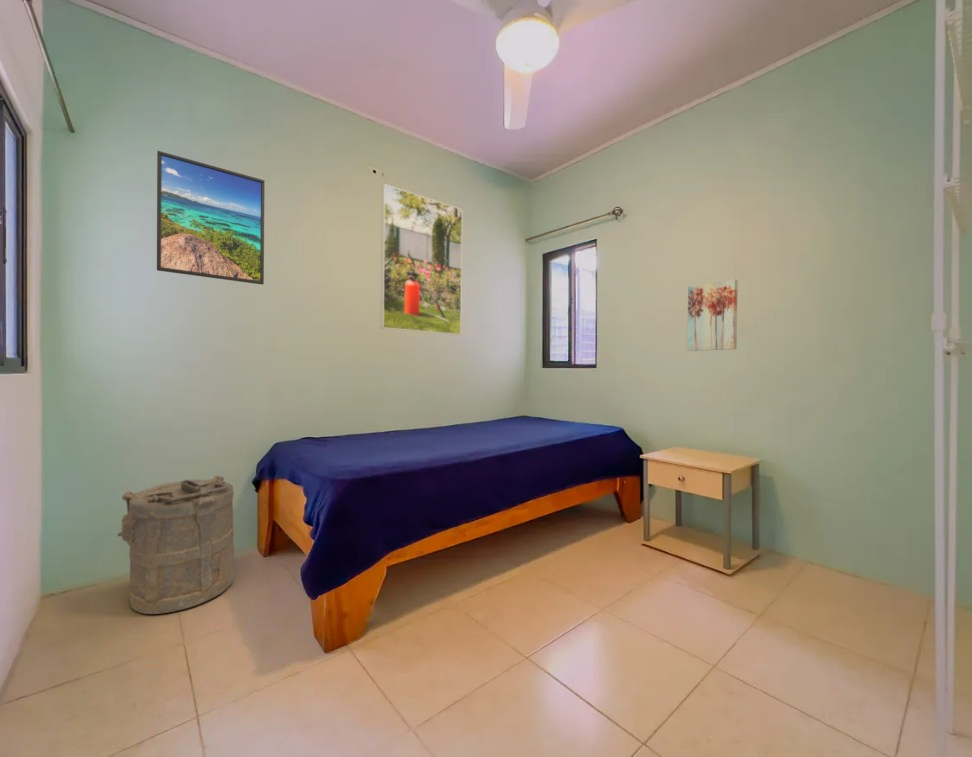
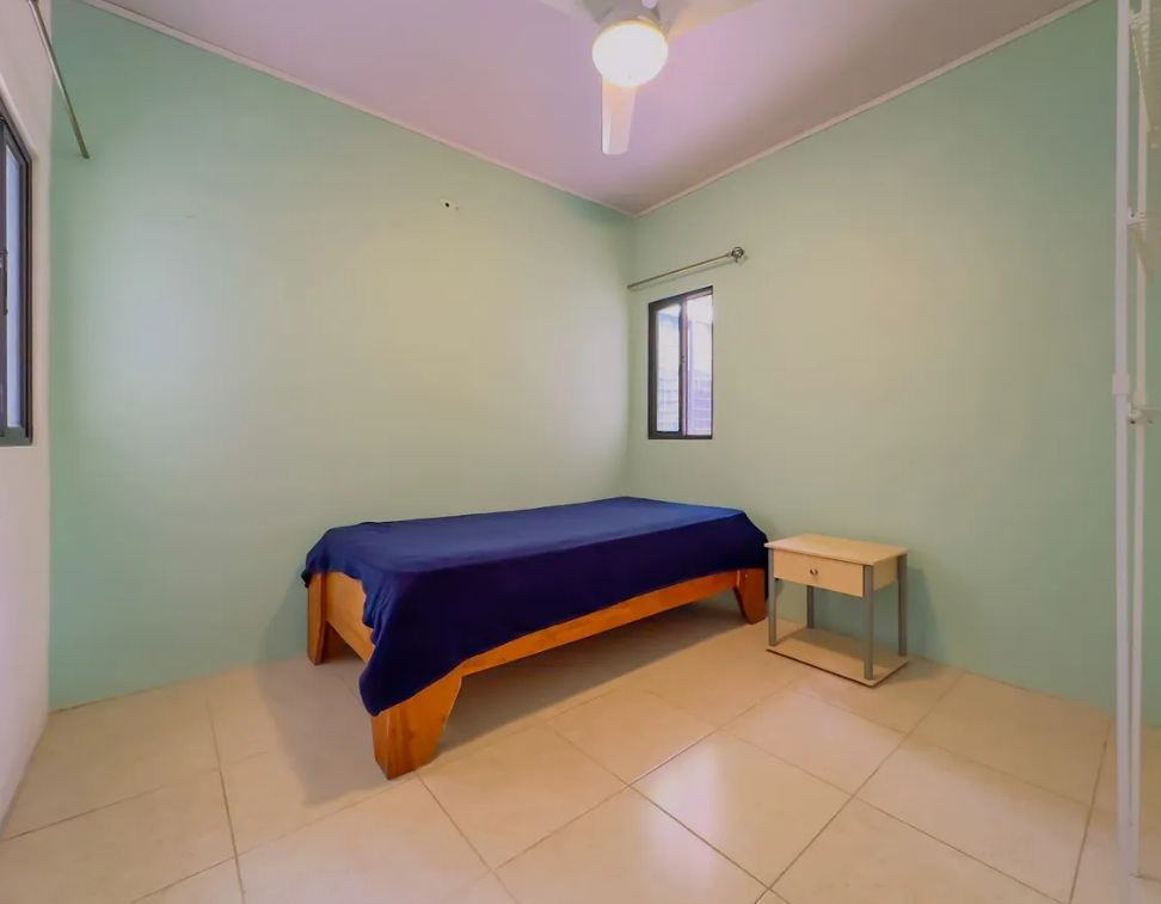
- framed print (424, 265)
- wall art (711, 316)
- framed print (214, 222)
- laundry hamper (179, 535)
